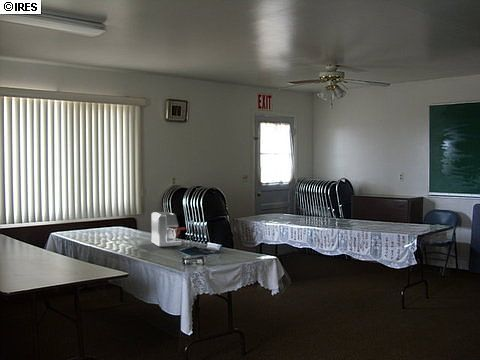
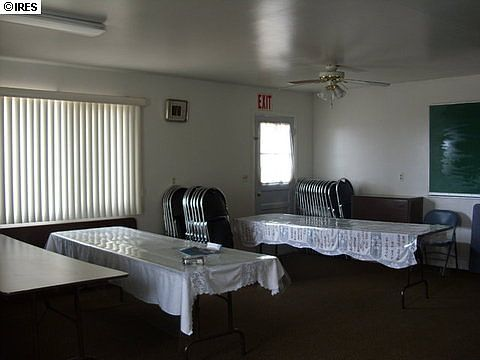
- coffee maker (165, 228)
